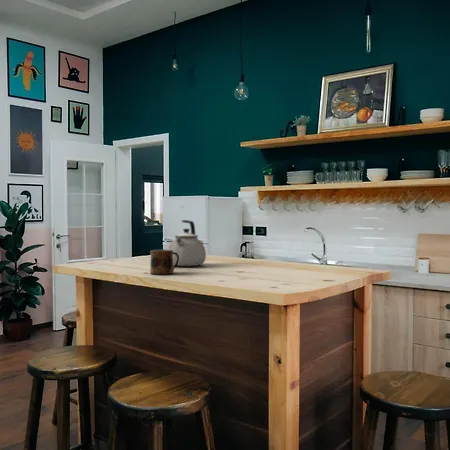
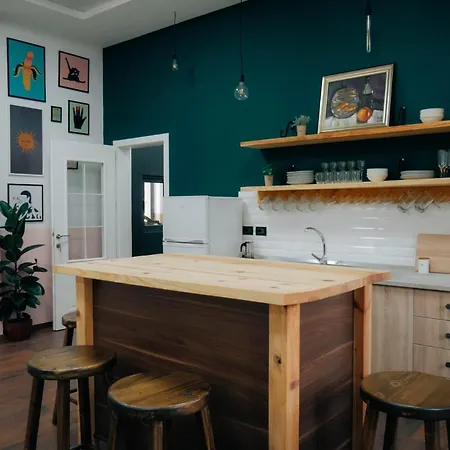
- kettle (186, 242)
- mug (163, 261)
